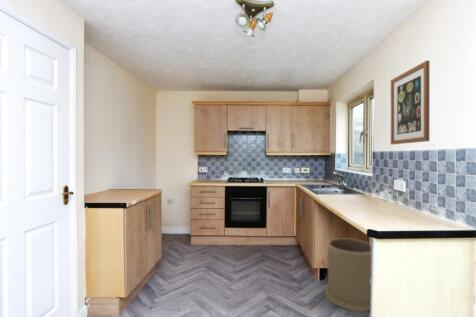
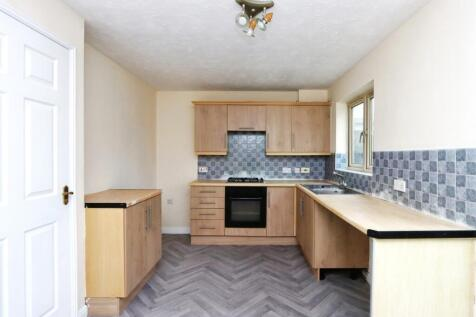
- trash can (351, 270)
- wall art (407, 107)
